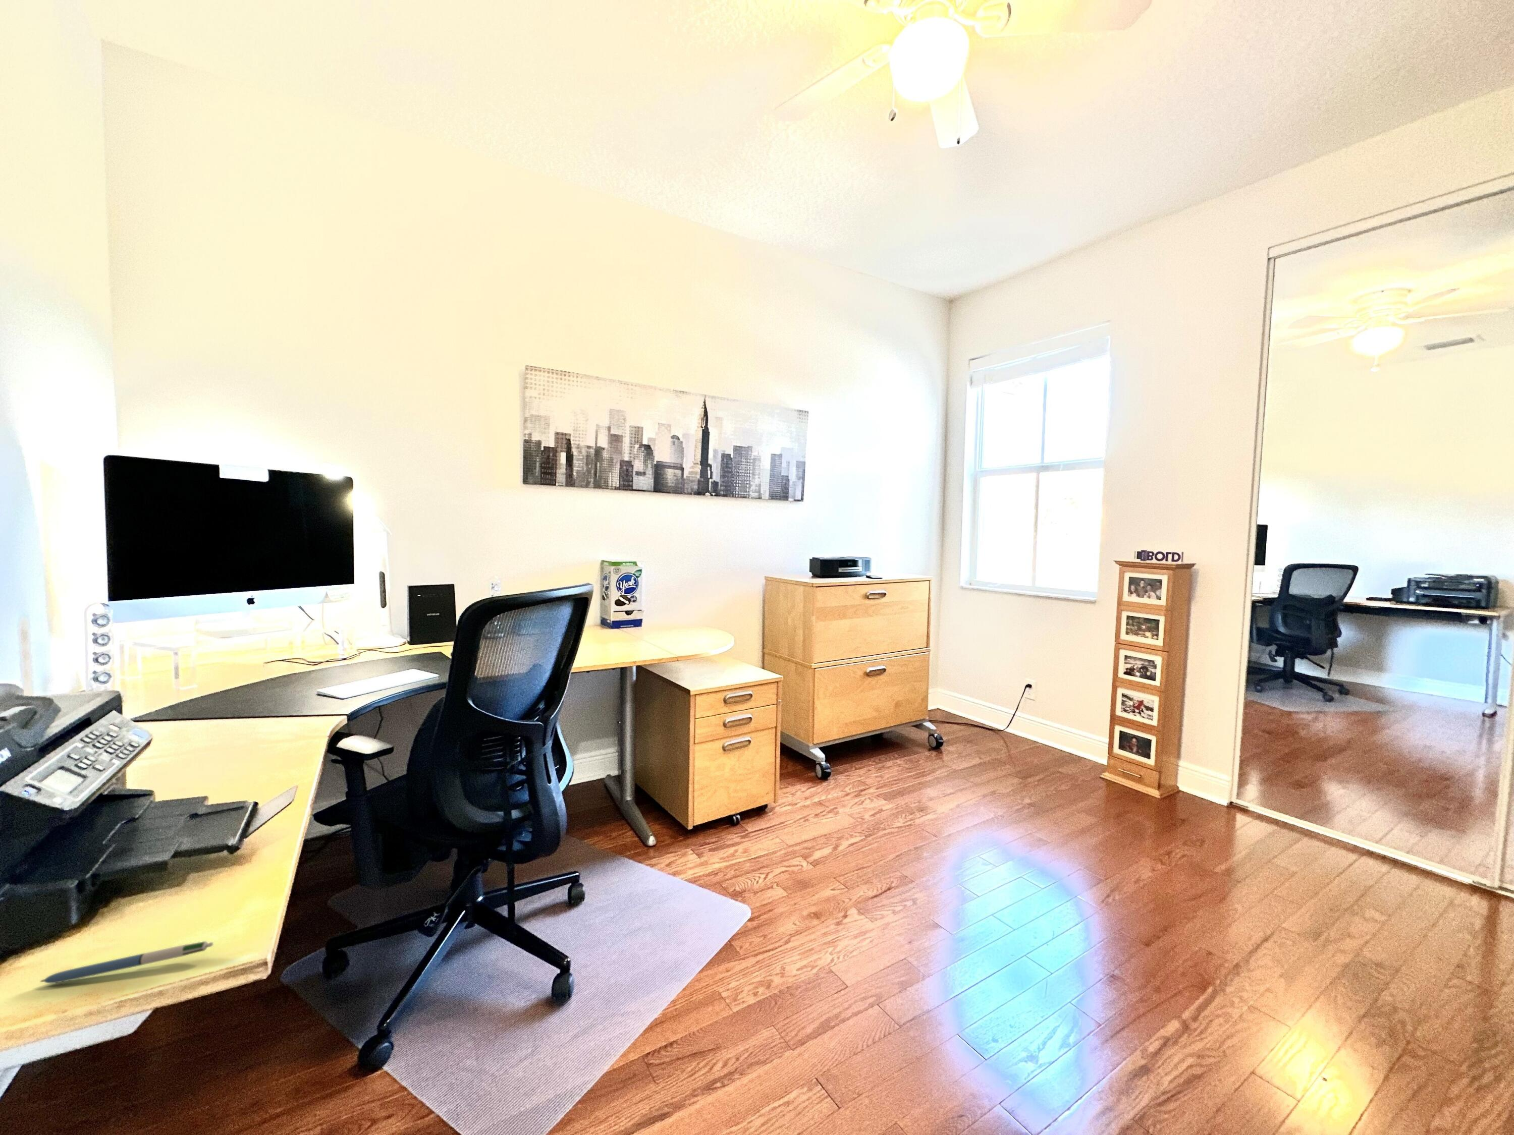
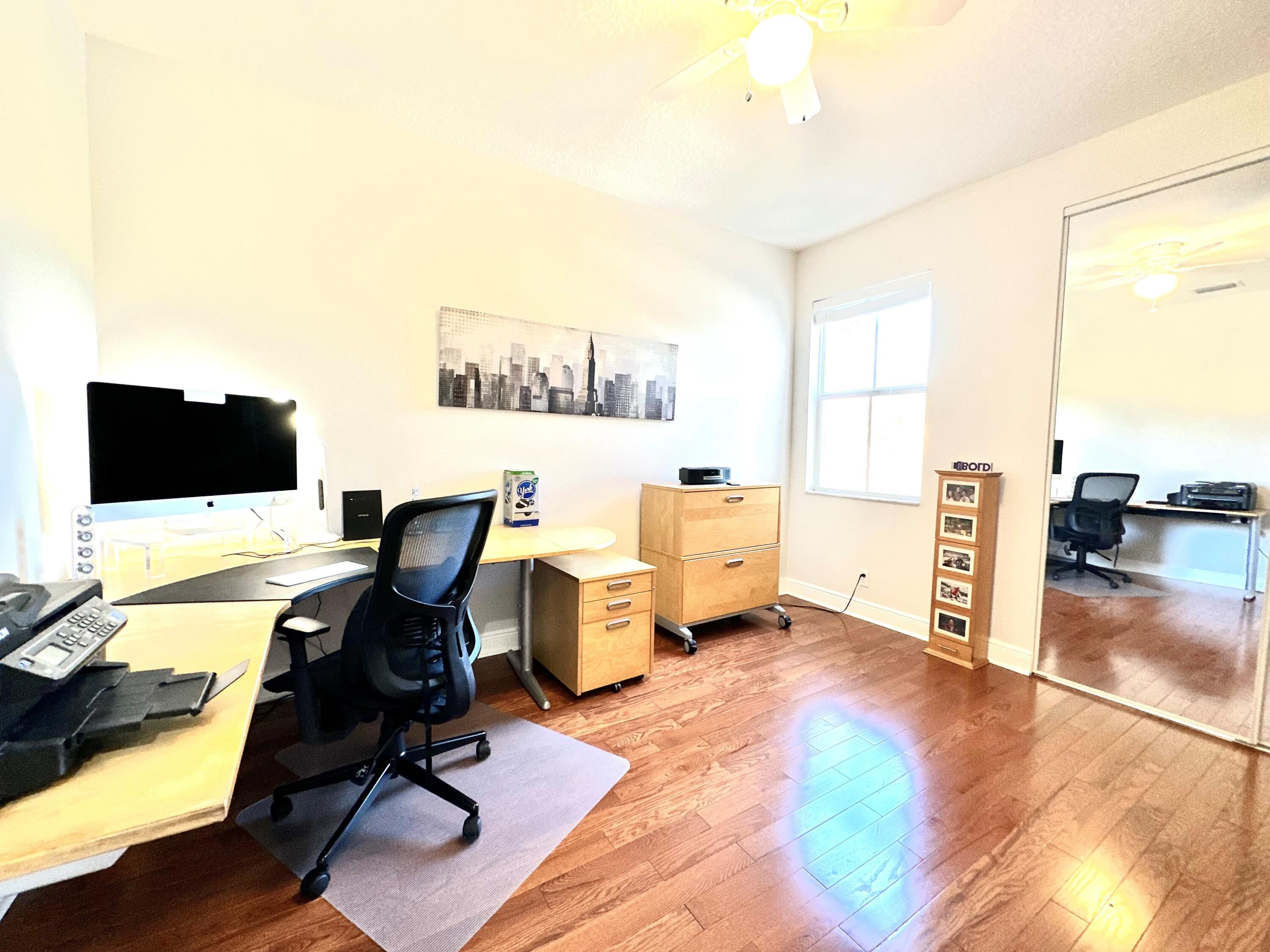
- pen (131, 960)
